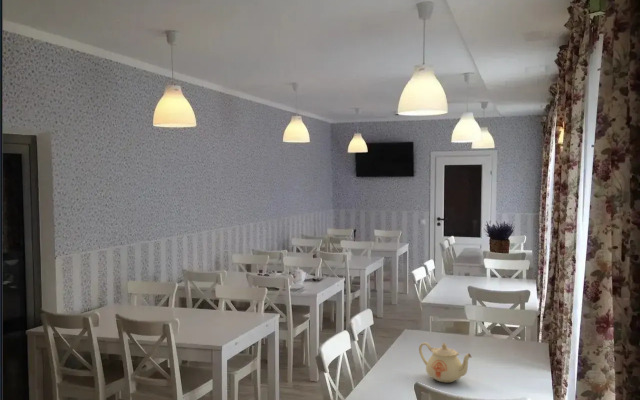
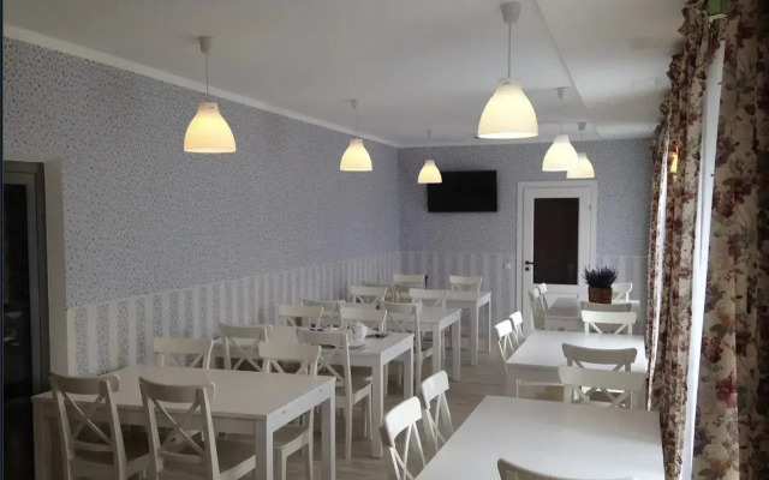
- teapot (444, 360)
